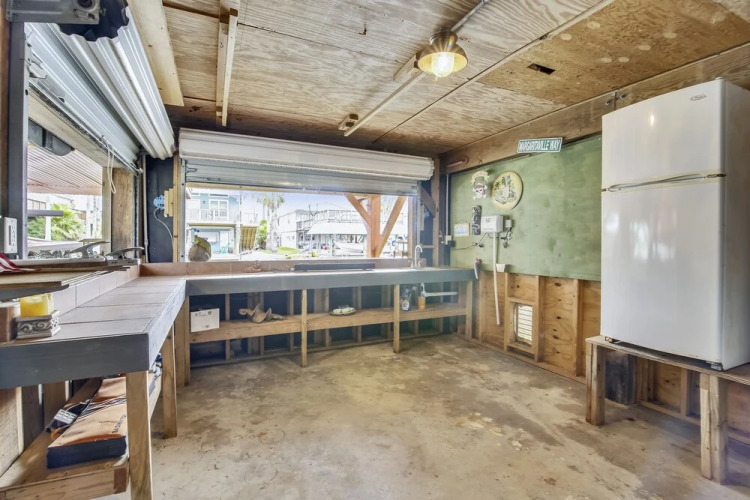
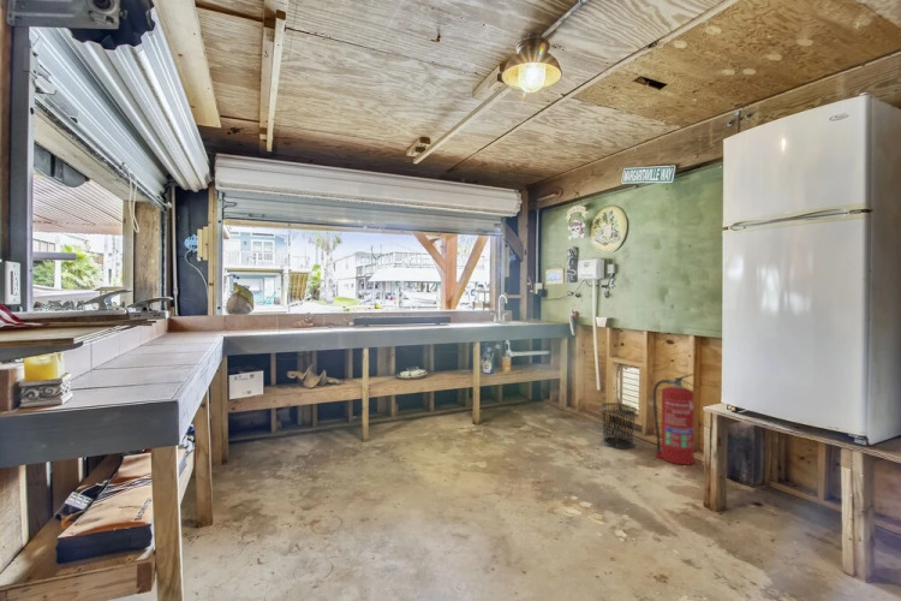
+ fire extinguisher (675, 415)
+ waste bin (617, 424)
